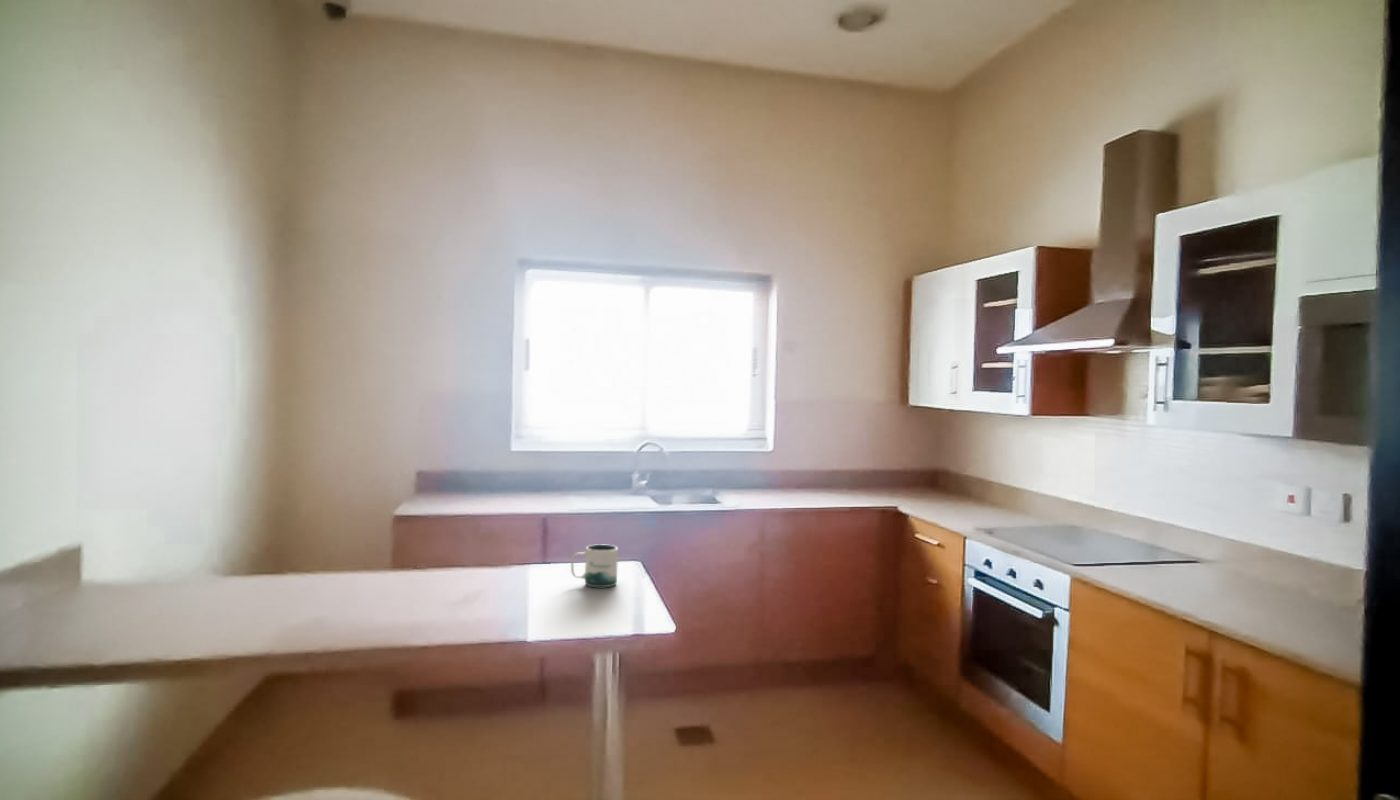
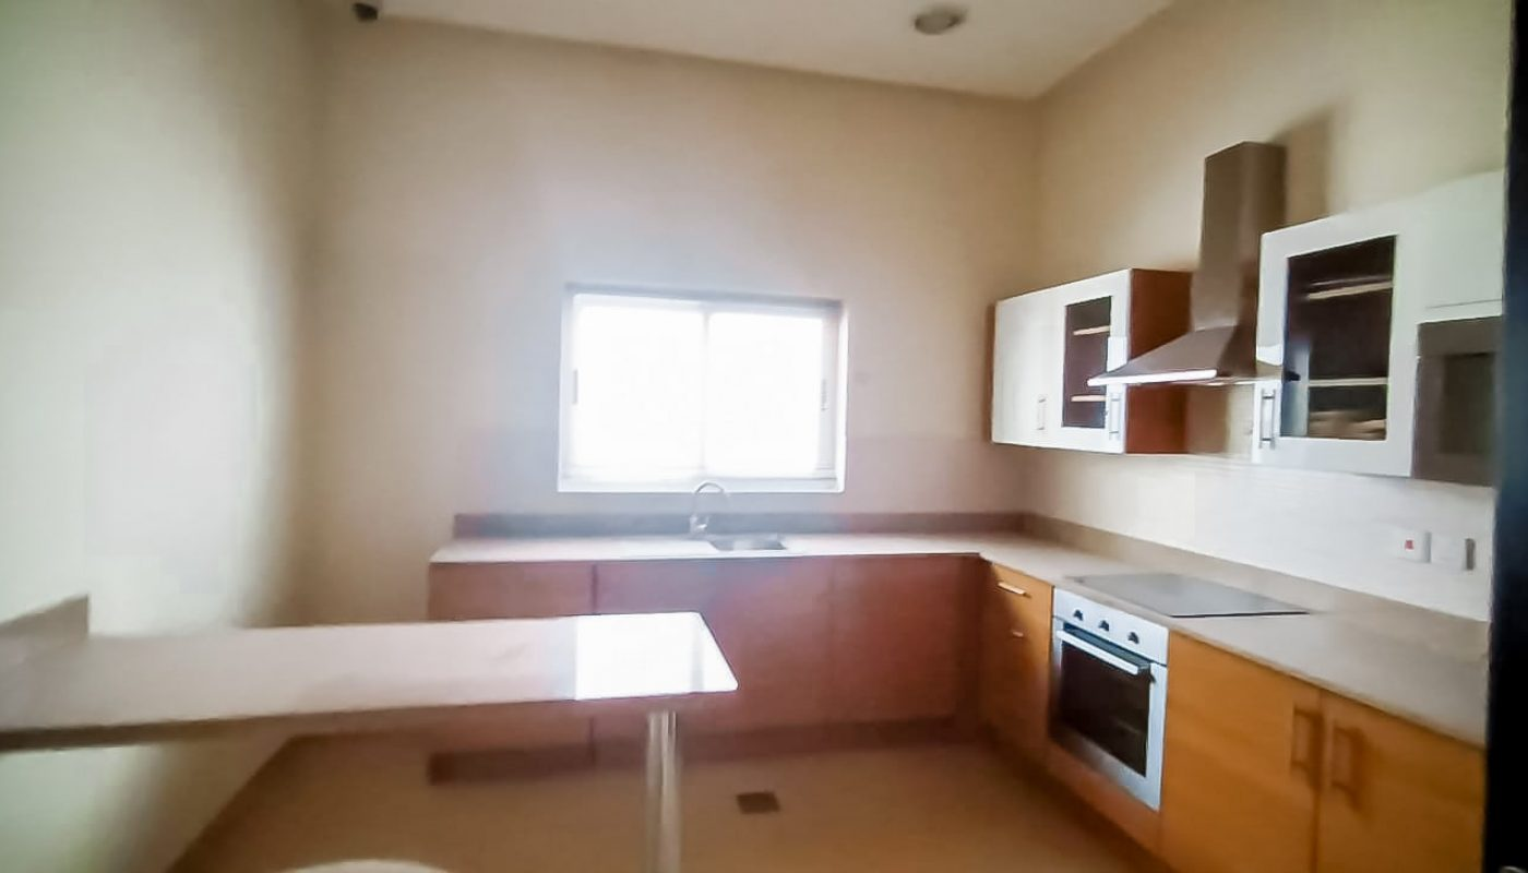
- mug (594, 565)
